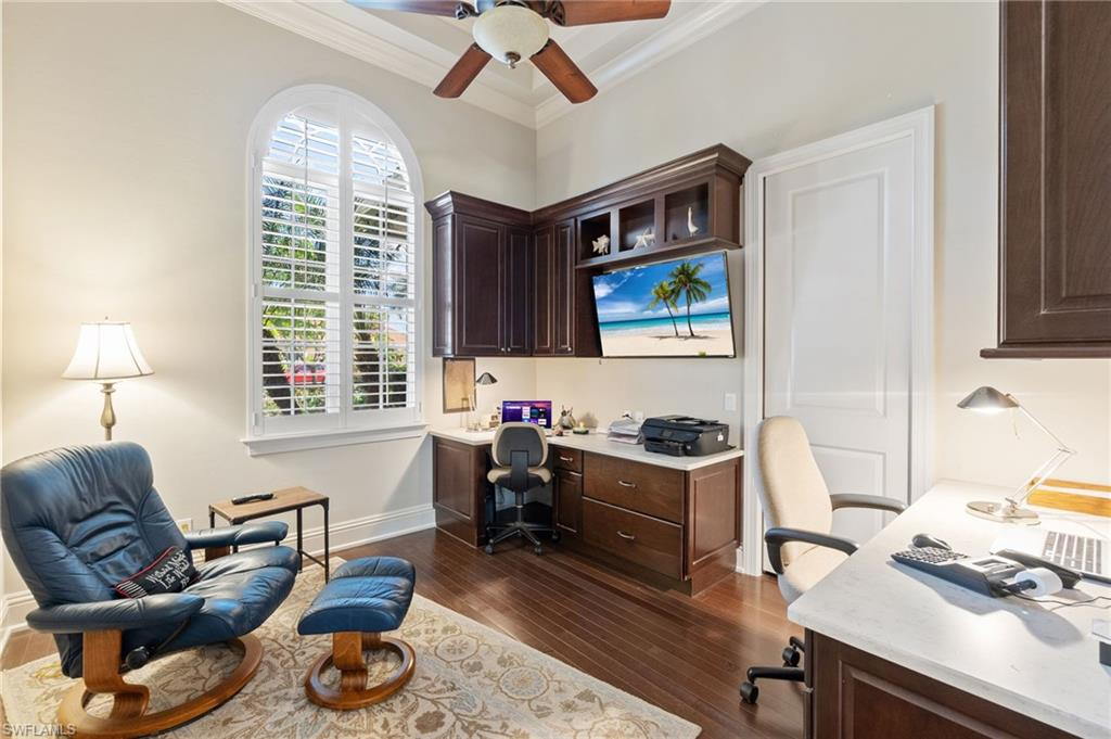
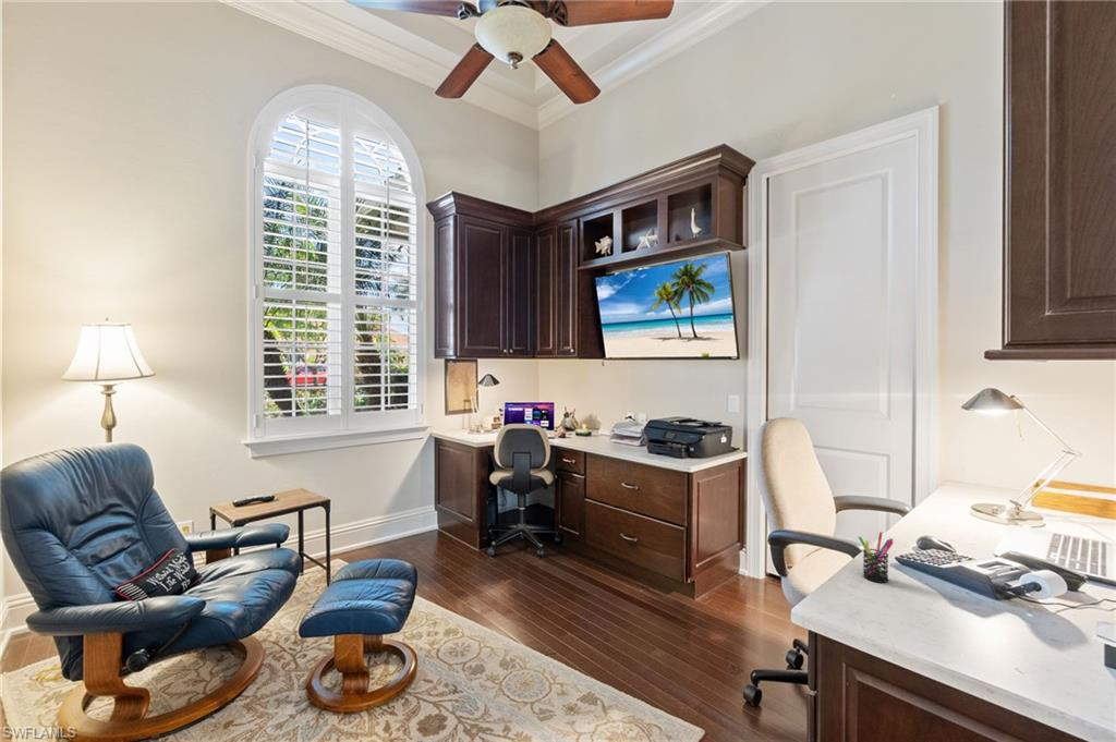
+ pen holder (873, 554)
